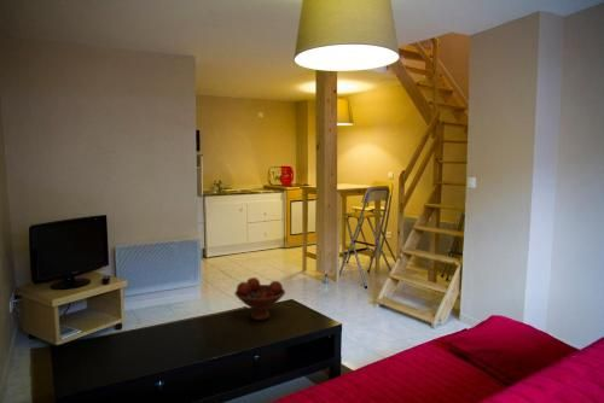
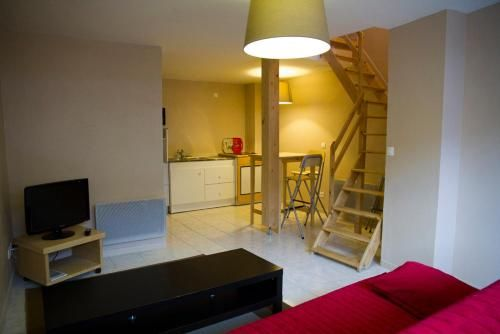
- fruit bowl (260, 299)
